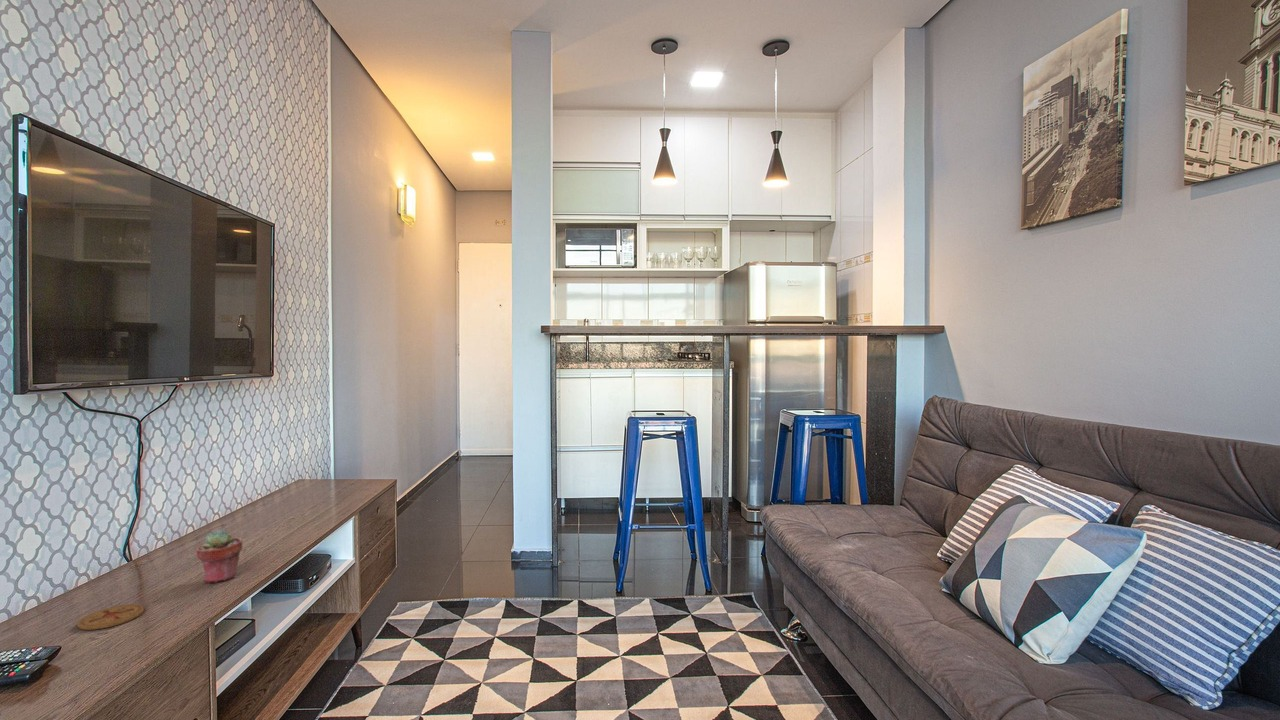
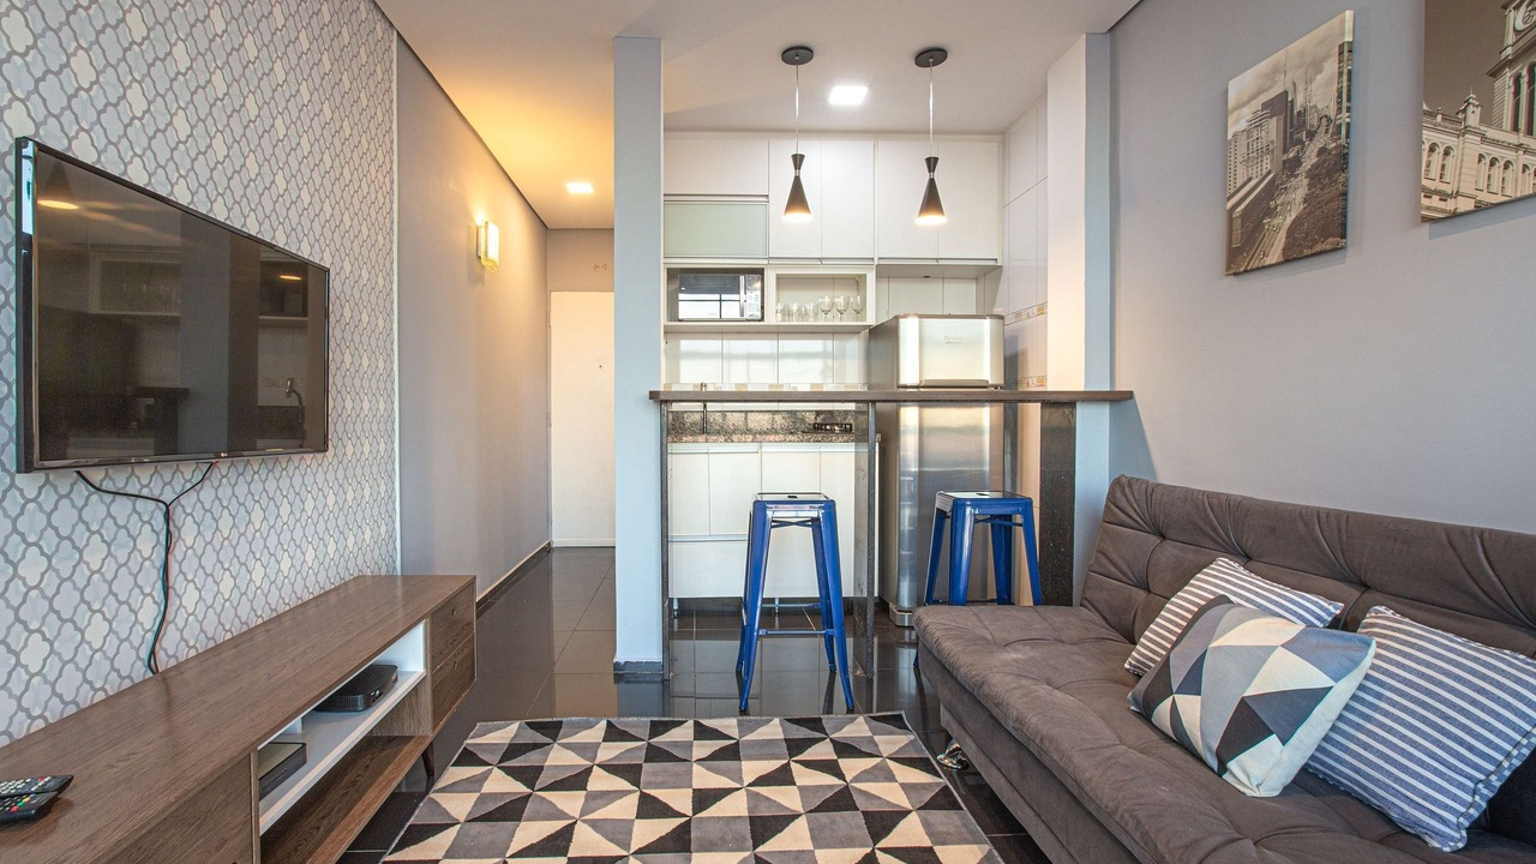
- potted succulent (220, 553)
- coaster (111, 616)
